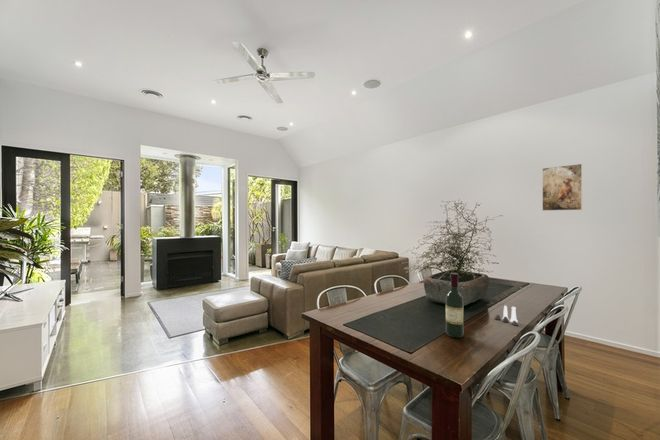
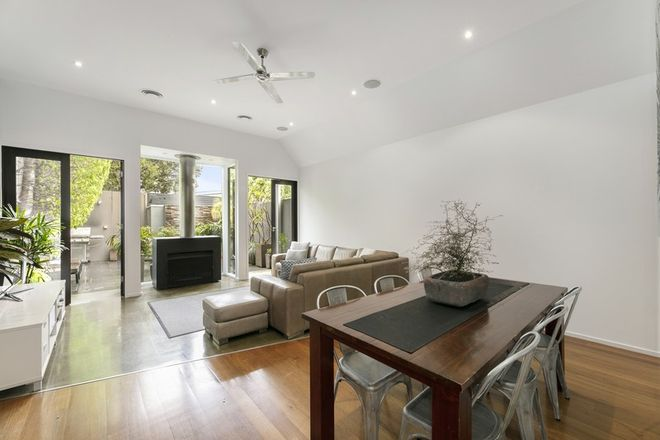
- salt and pepper shaker set (507, 314)
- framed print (561, 188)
- wine bottle (454, 304)
